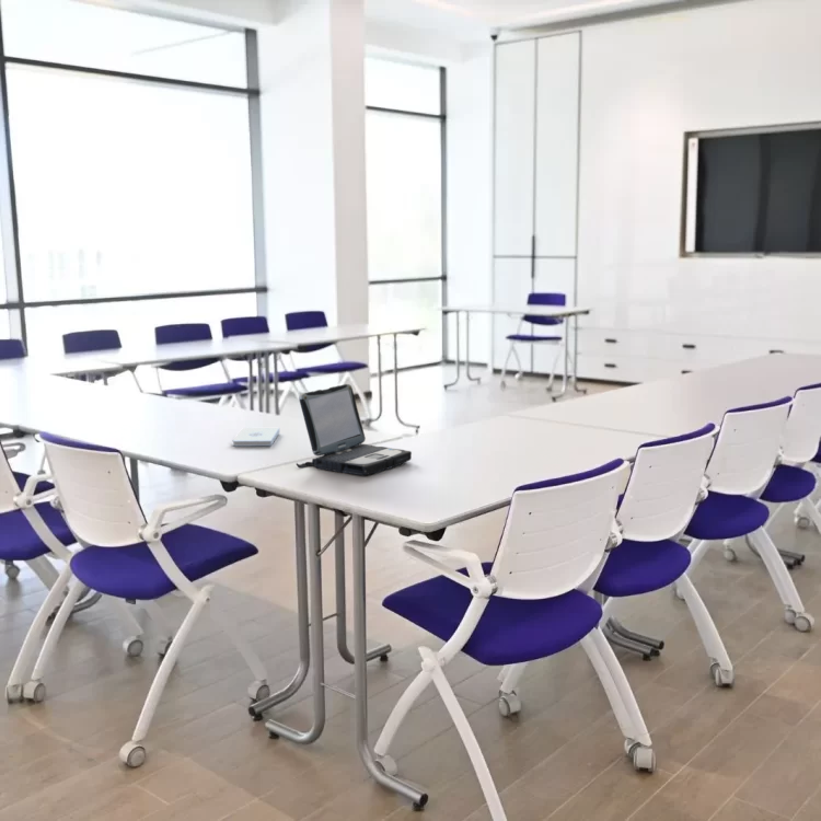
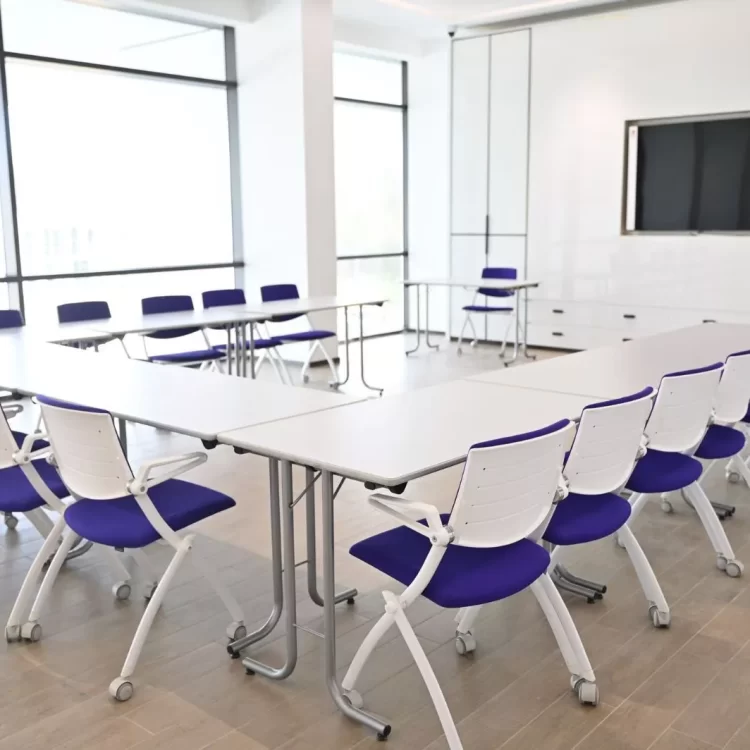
- notepad (256, 436)
- laptop (352, 427)
